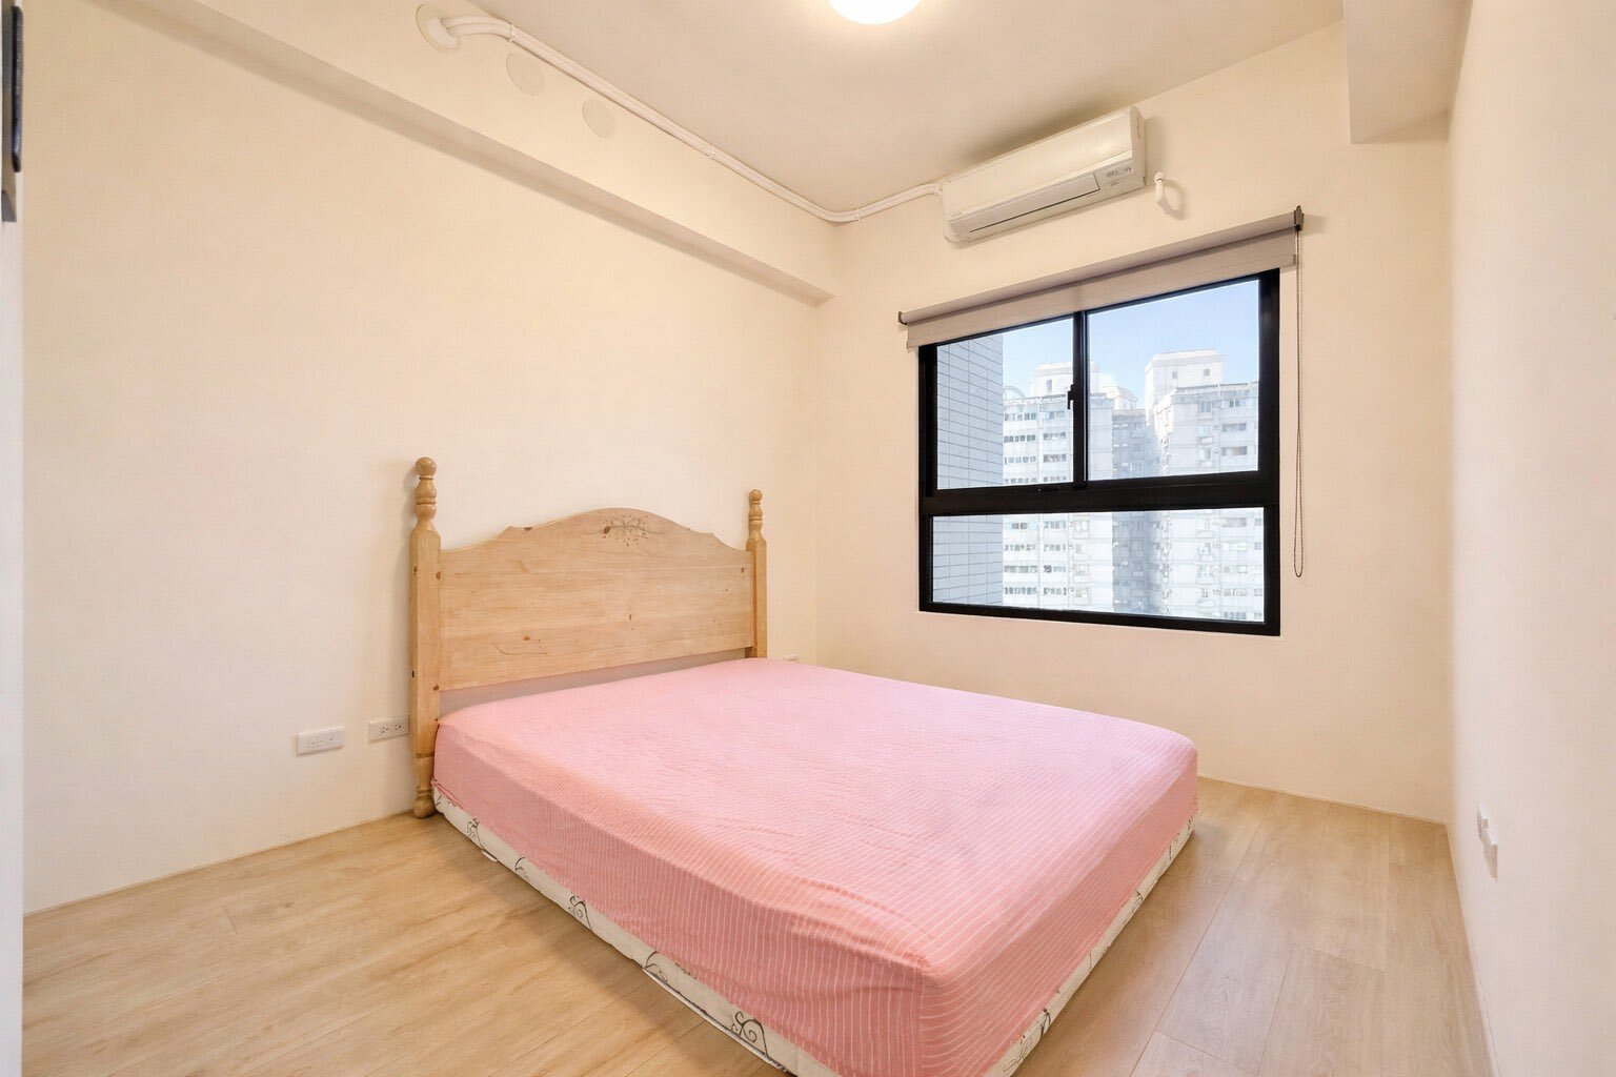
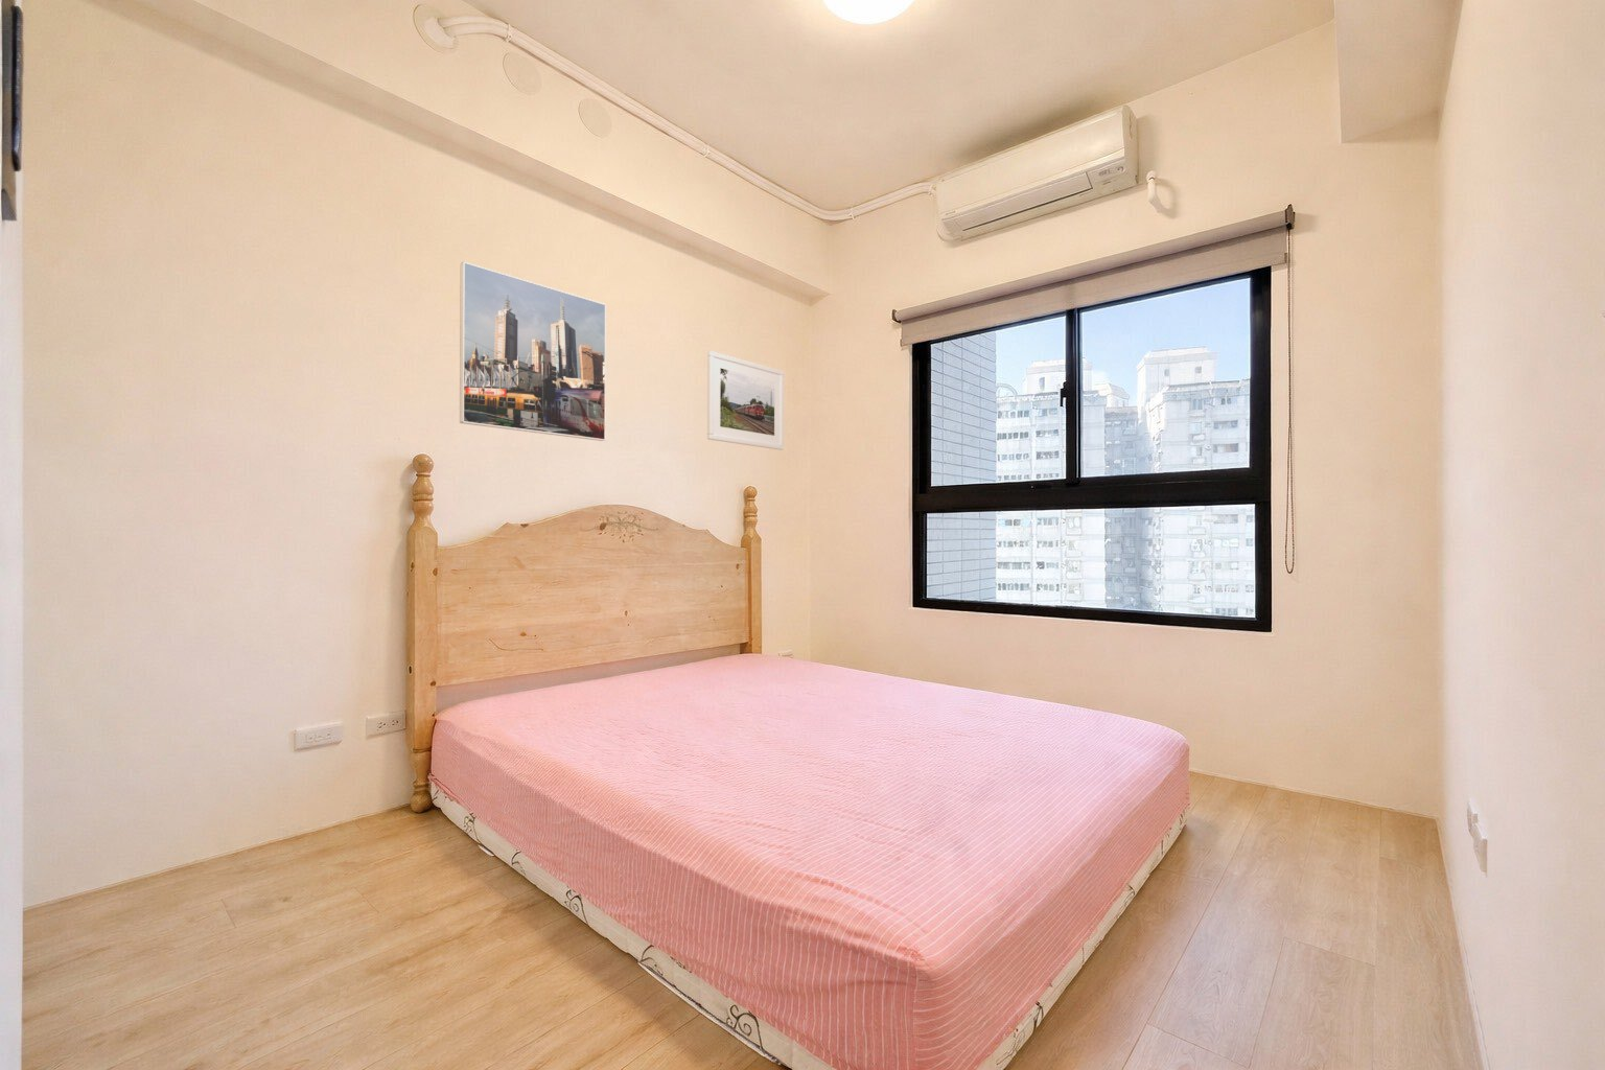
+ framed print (748, 404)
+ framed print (539, 358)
